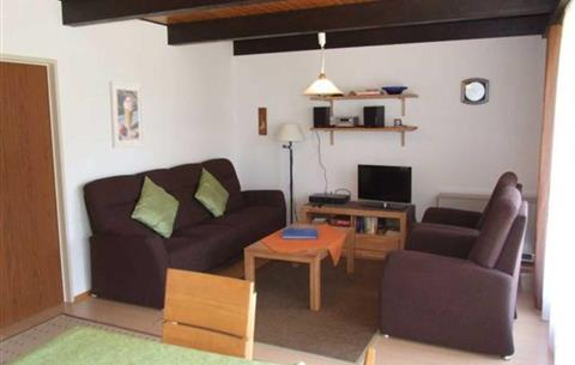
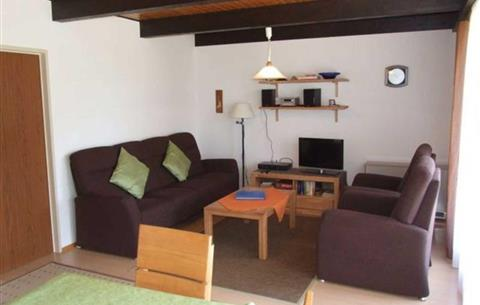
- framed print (127, 115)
